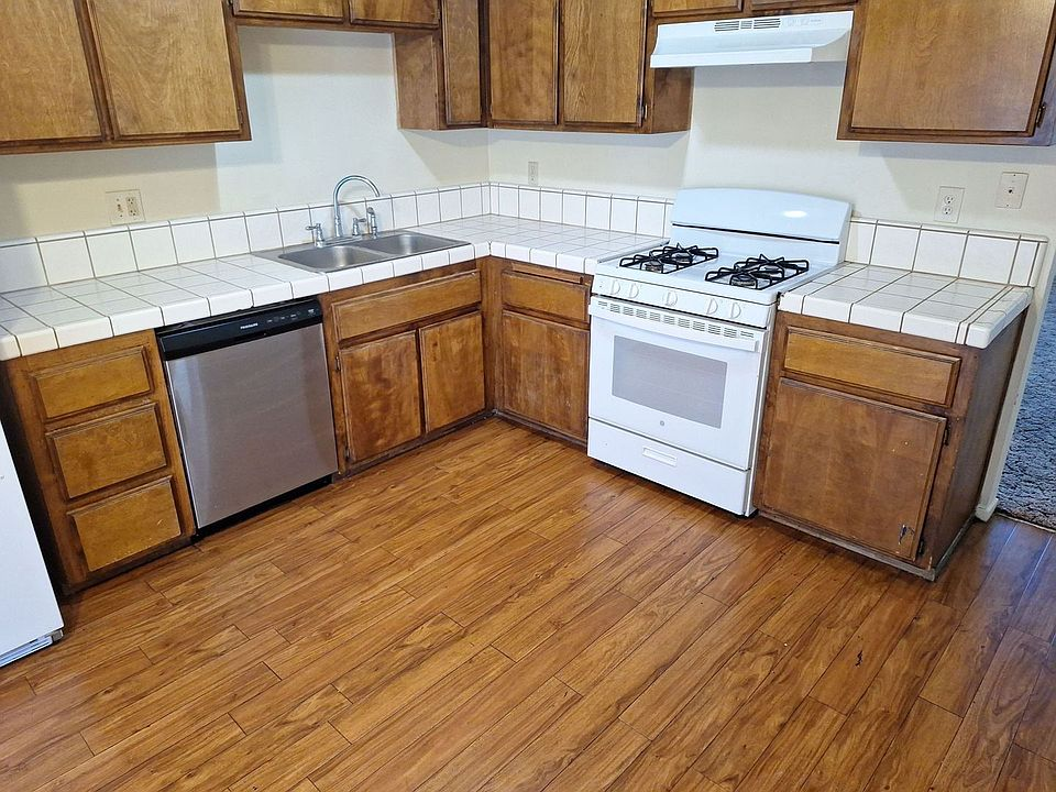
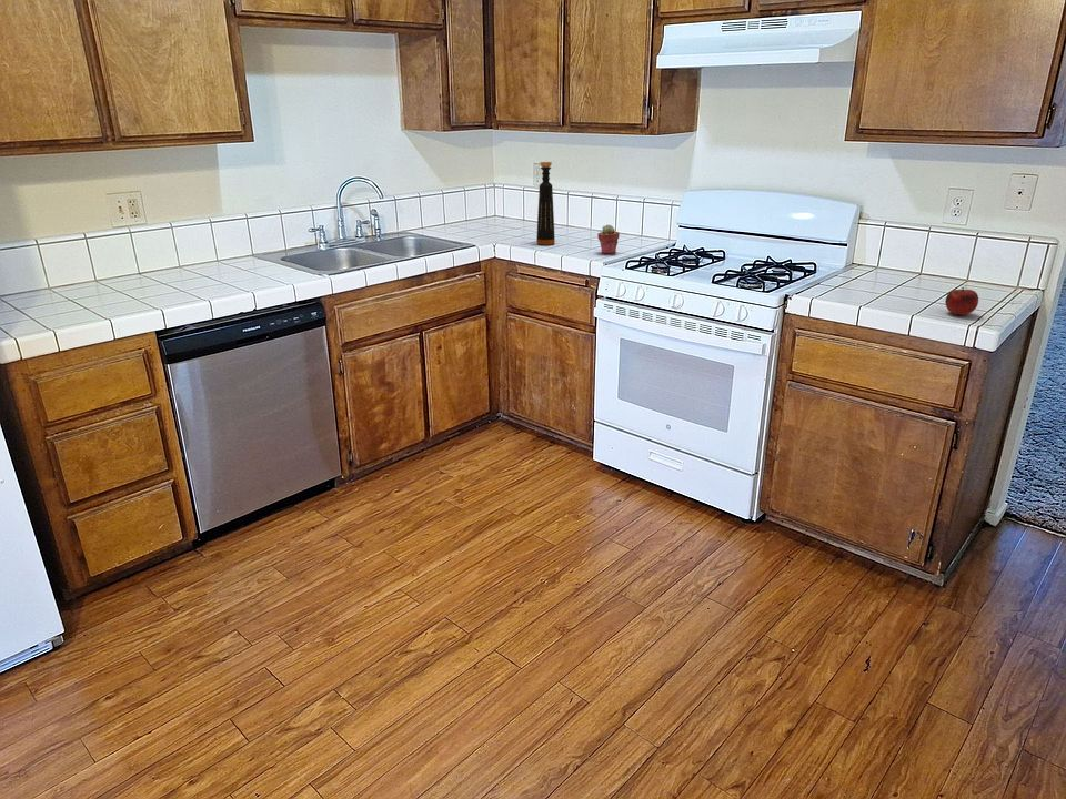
+ bottle (545, 203)
+ fruit (962, 300)
+ potted succulent (607, 239)
